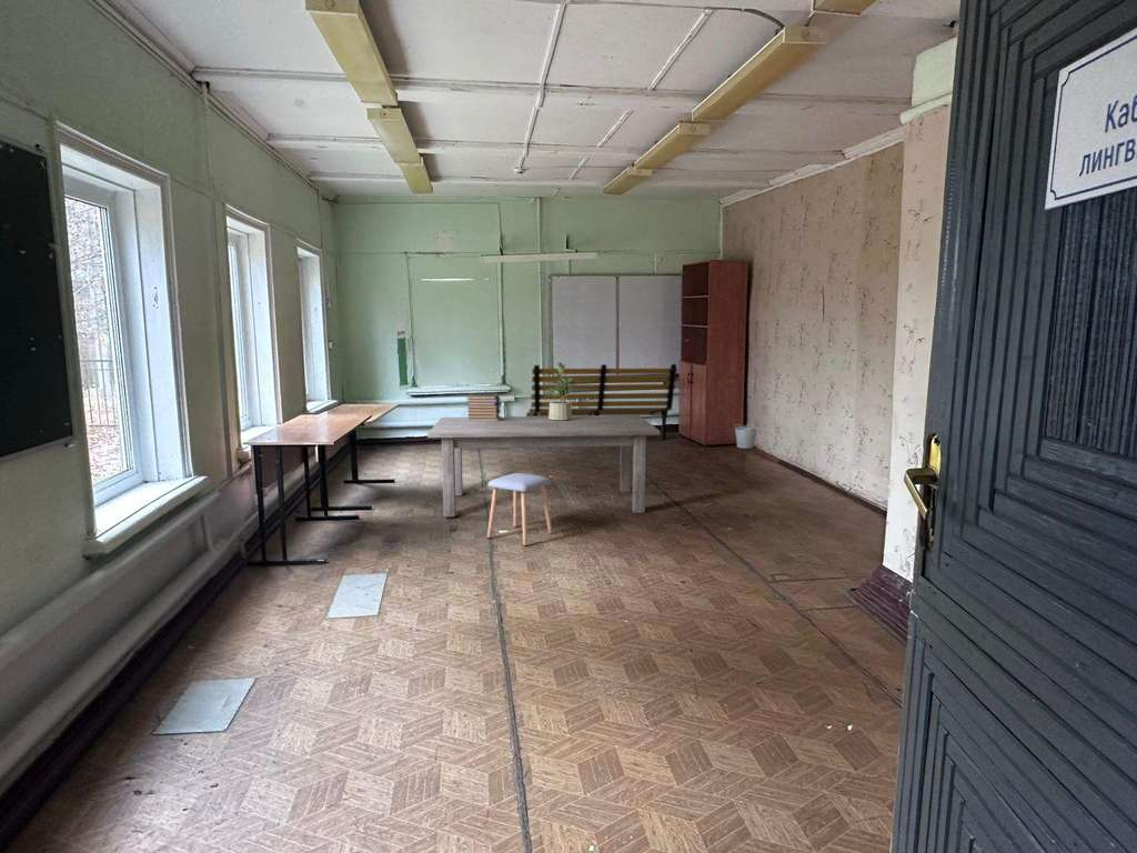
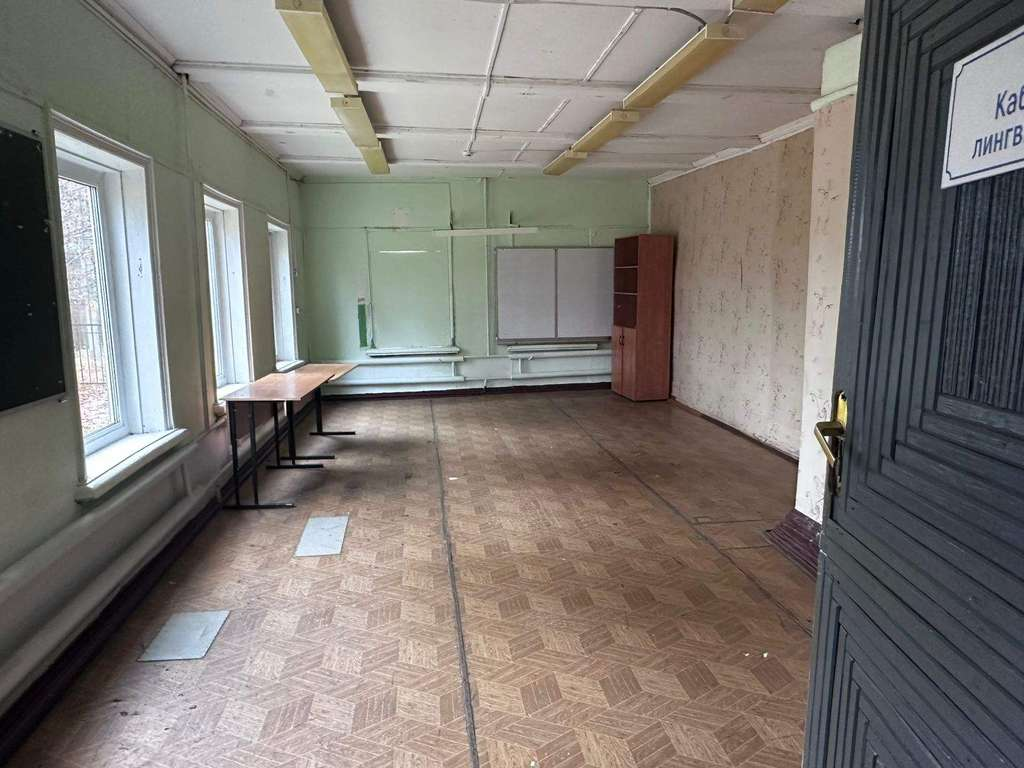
- stool (522, 506)
- dining table (543, 445)
- potted plant (561, 390)
- bucket (745, 435)
- book stack (483, 407)
- bench (601, 402)
